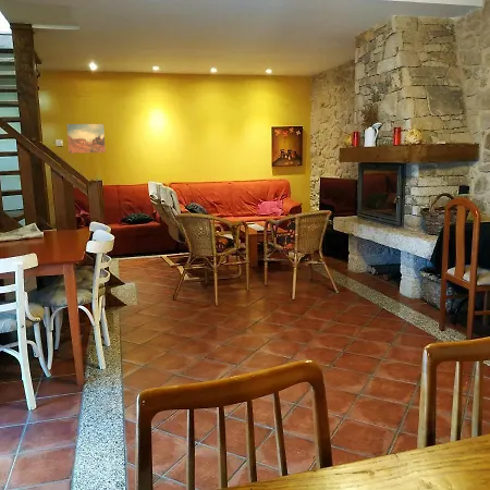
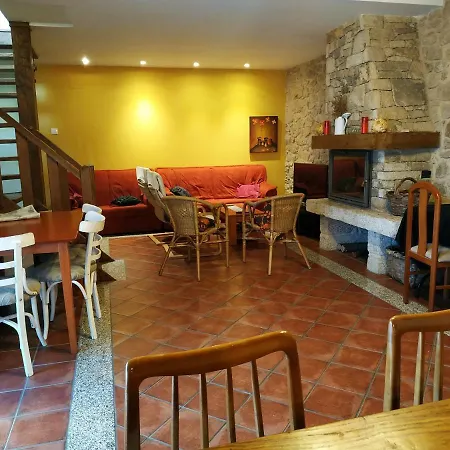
- wall art (86, 138)
